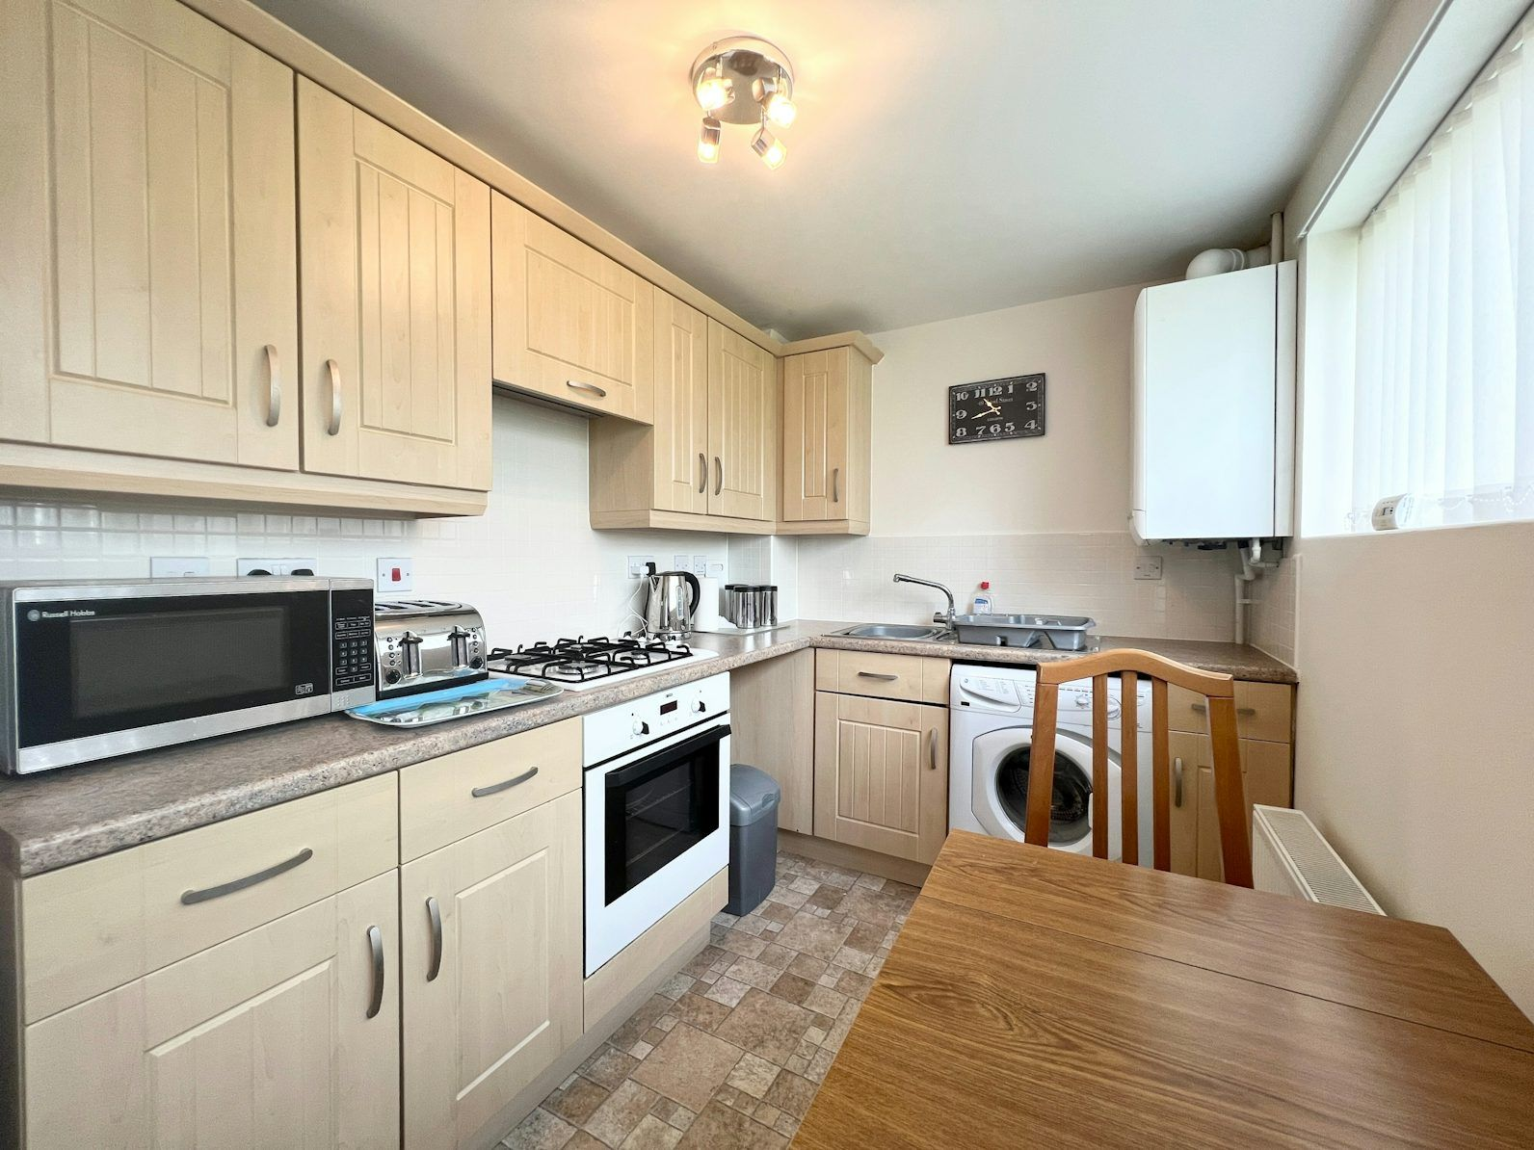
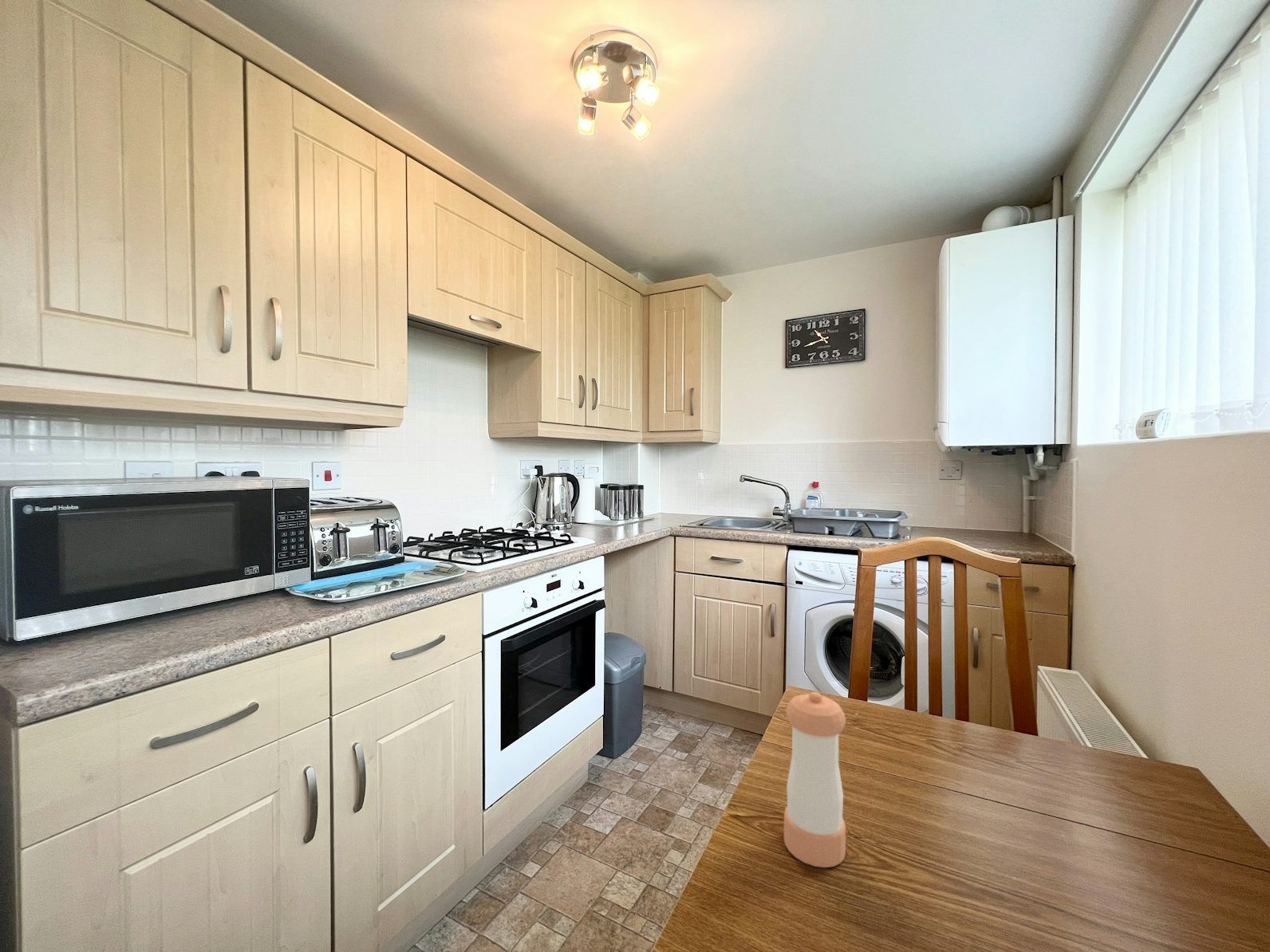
+ pepper shaker (814, 769)
